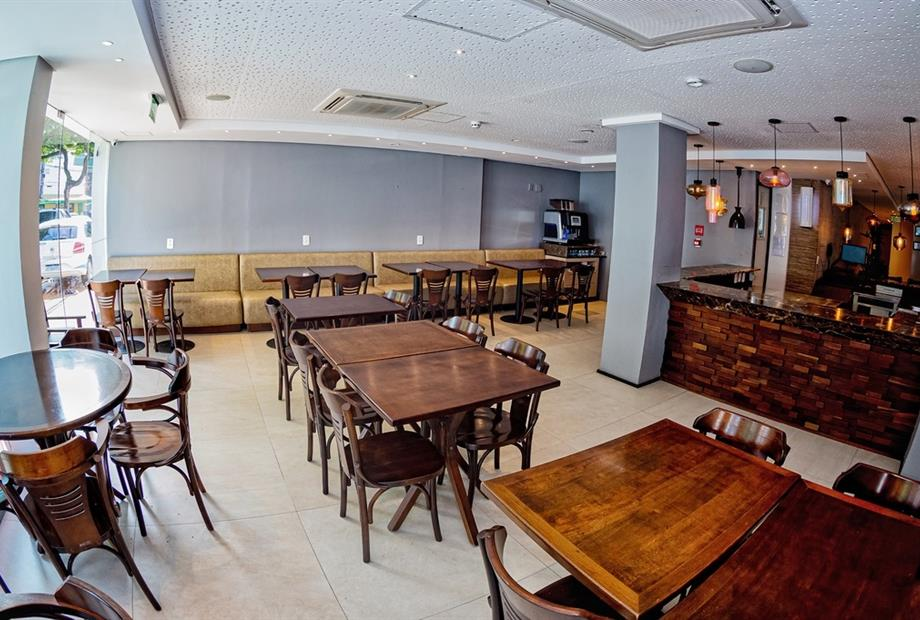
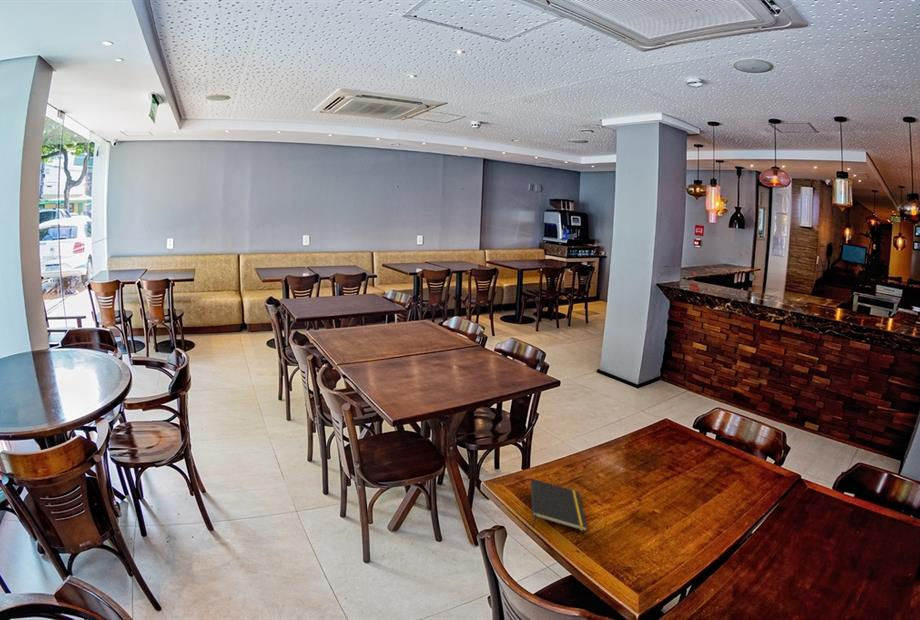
+ notepad (556, 503)
